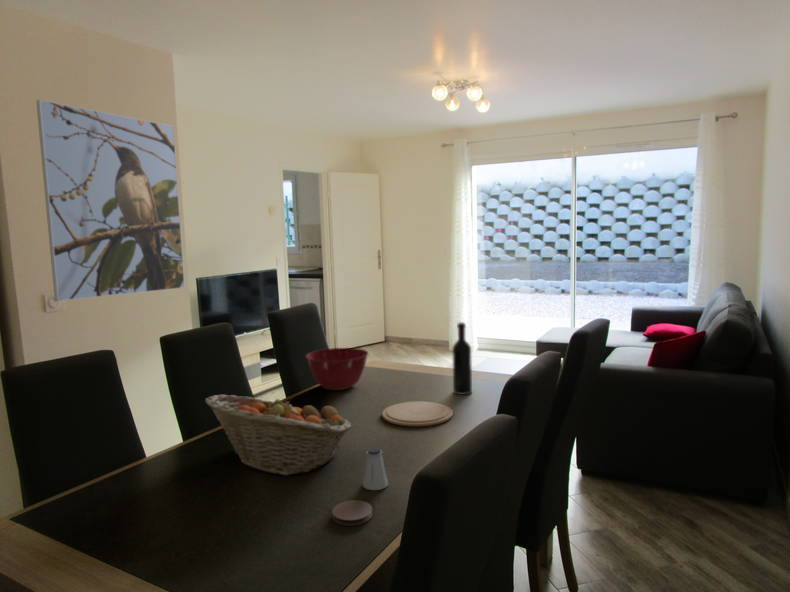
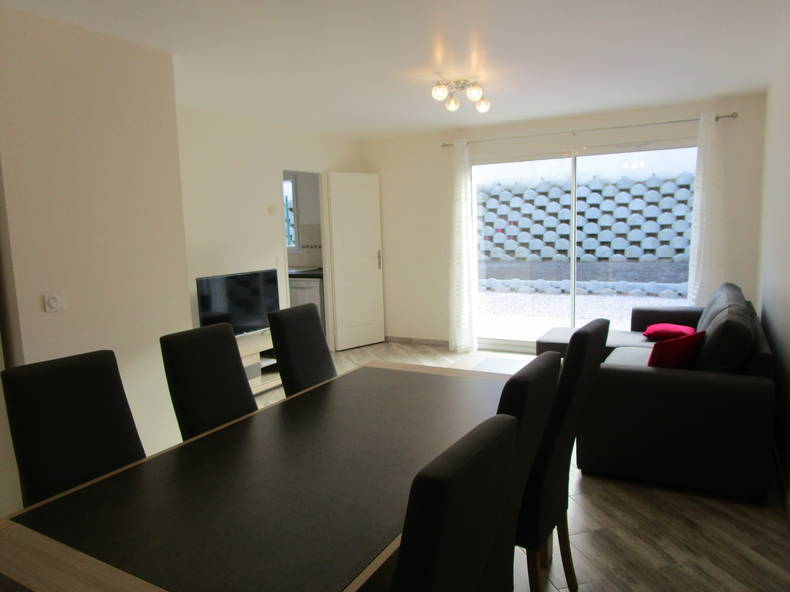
- wine bottle (461, 357)
- coaster (352, 512)
- mixing bowl (337, 370)
- fruit basket (278, 424)
- plate (417, 412)
- saltshaker (374, 466)
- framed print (119, 205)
